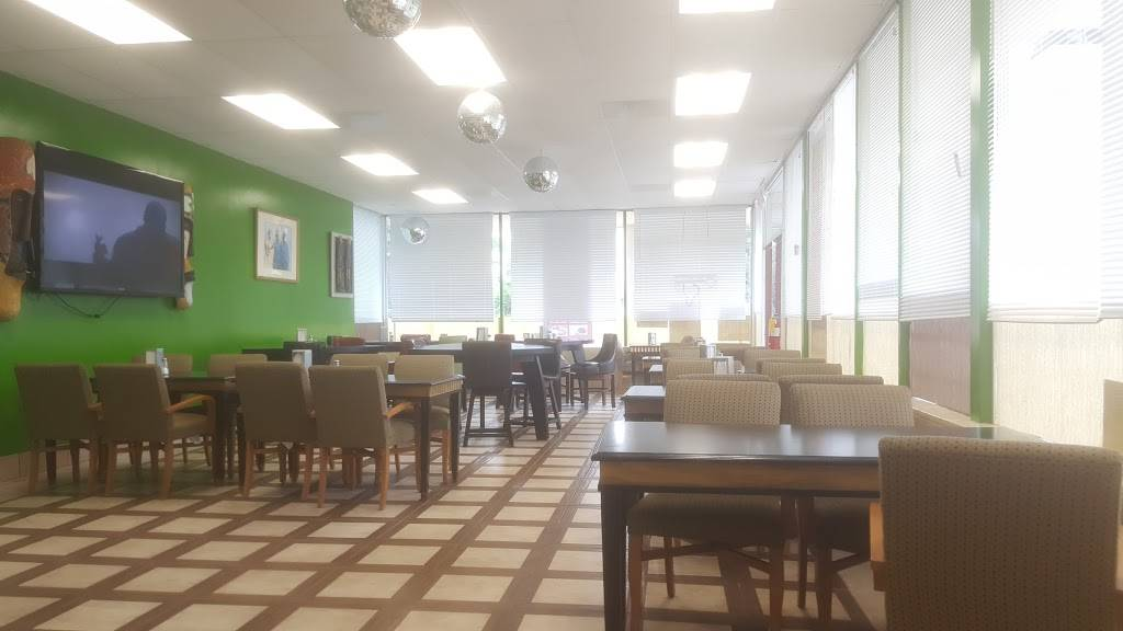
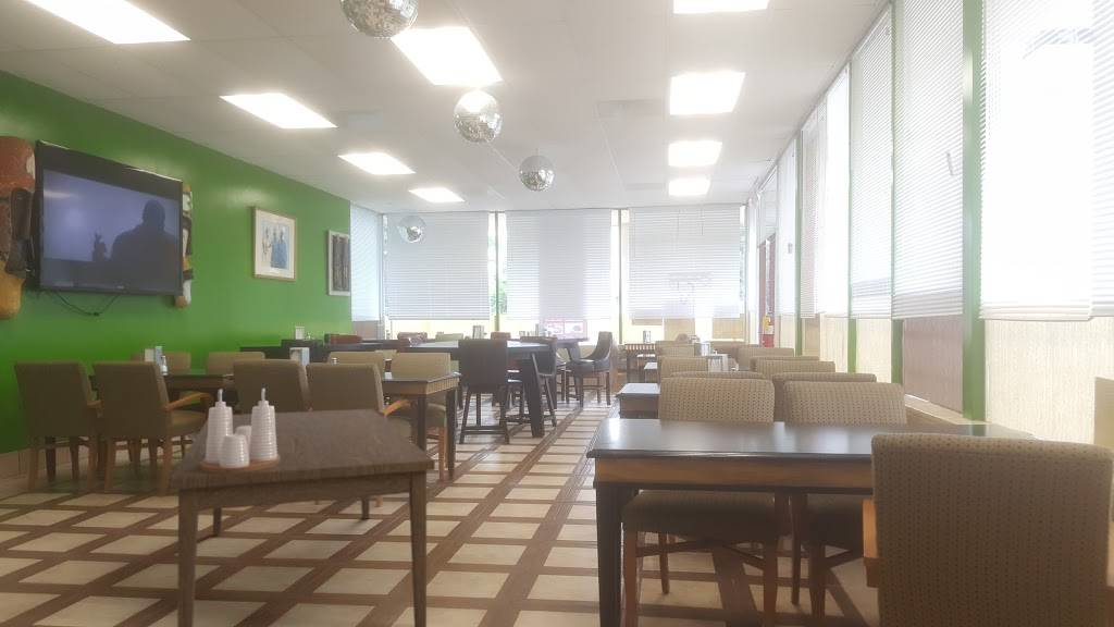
+ dining table (299, 501)
+ condiment set (242, 426)
